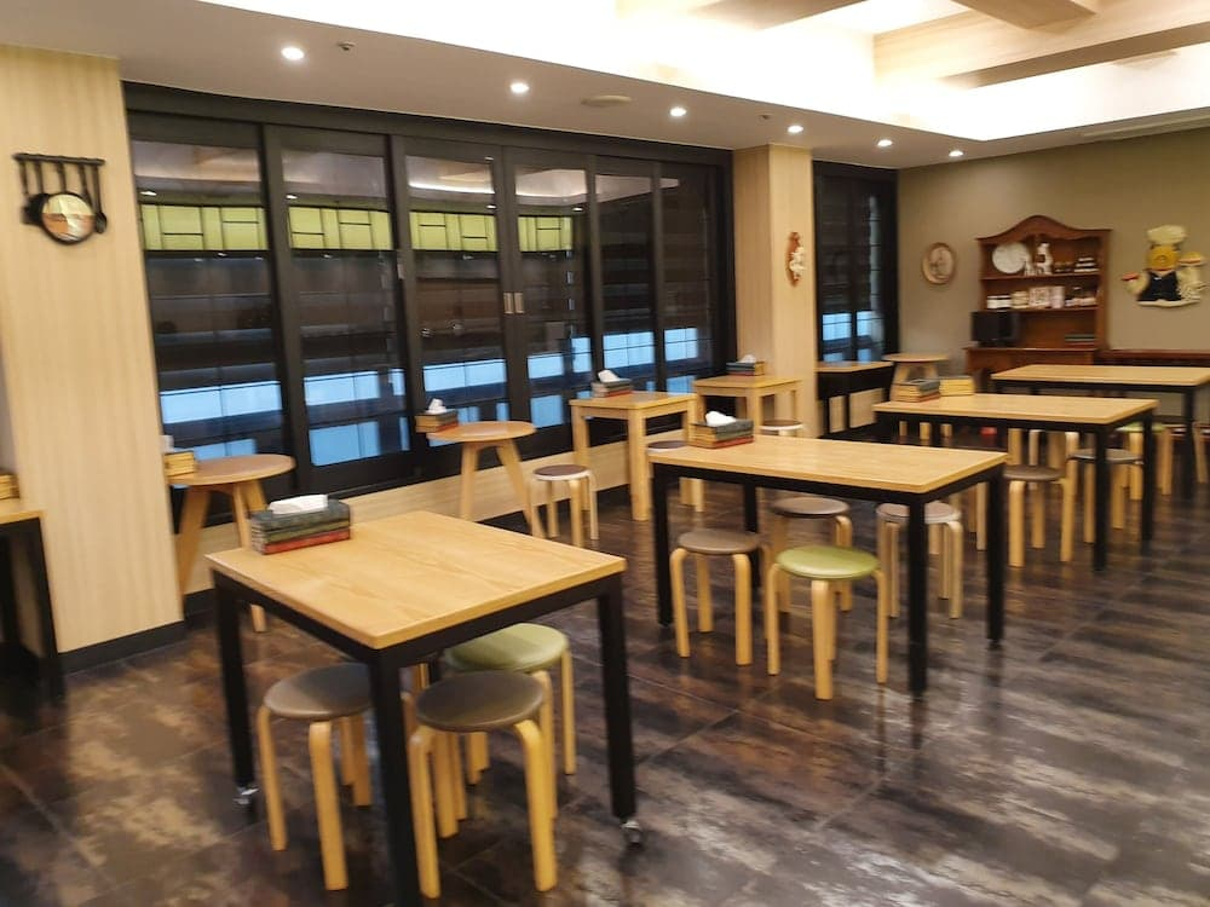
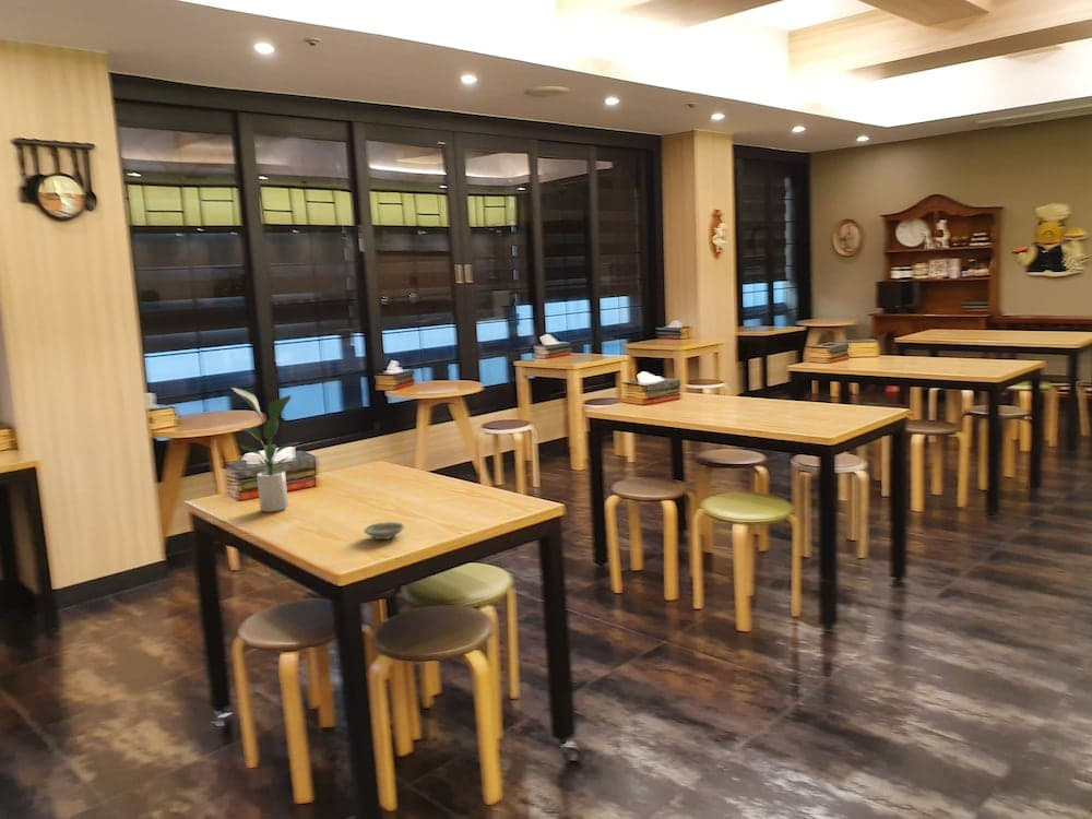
+ potted plant (270, 448)
+ saucer (384, 532)
